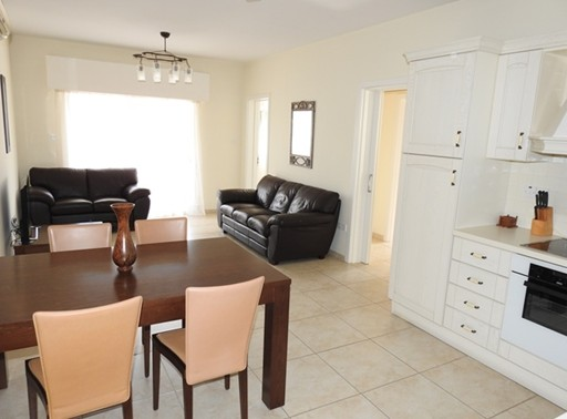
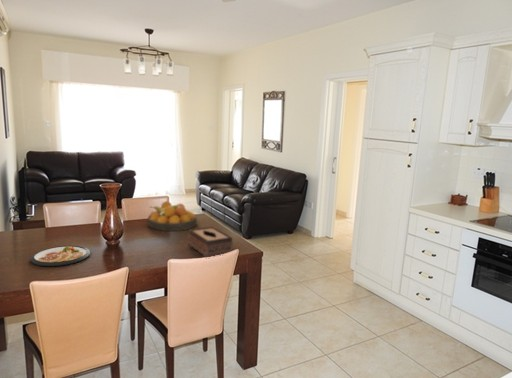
+ tissue box (209, 241)
+ dish (61, 254)
+ fruit bowl (172, 214)
